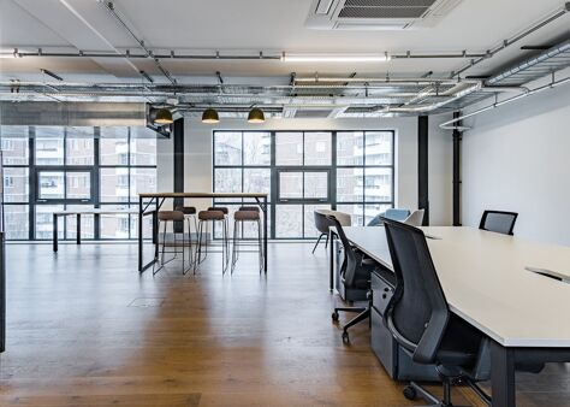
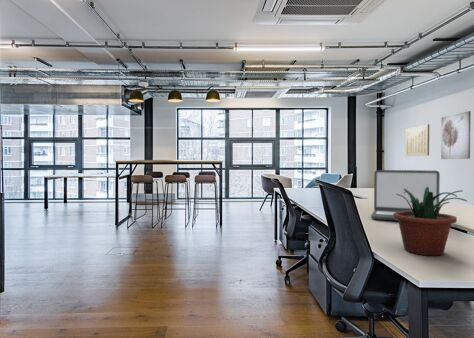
+ laptop (405, 194)
+ wall art (454, 136)
+ wall art (416, 141)
+ potted plant (429, 219)
